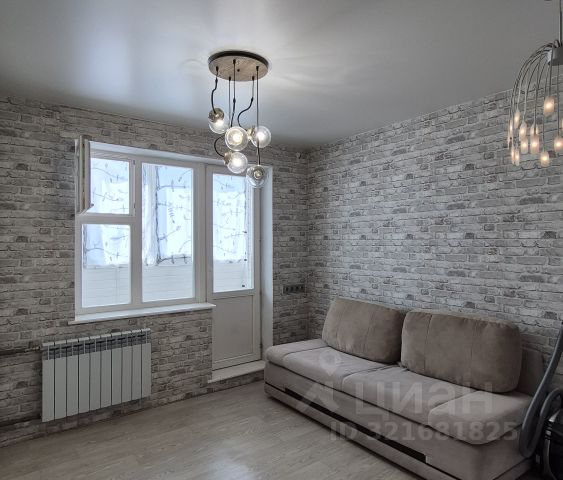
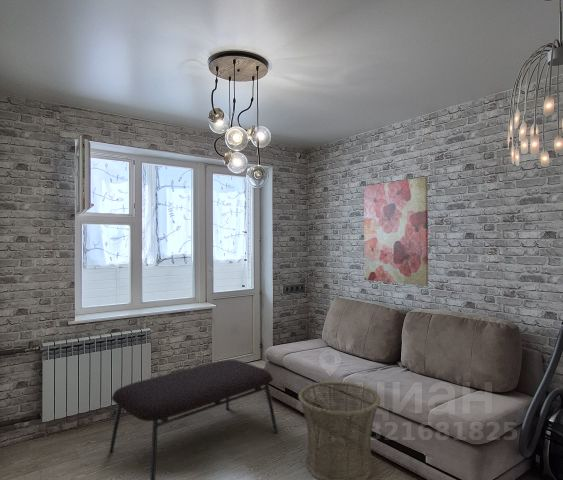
+ basket (338, 429)
+ coffee table (196, 408)
+ wall art (393, 232)
